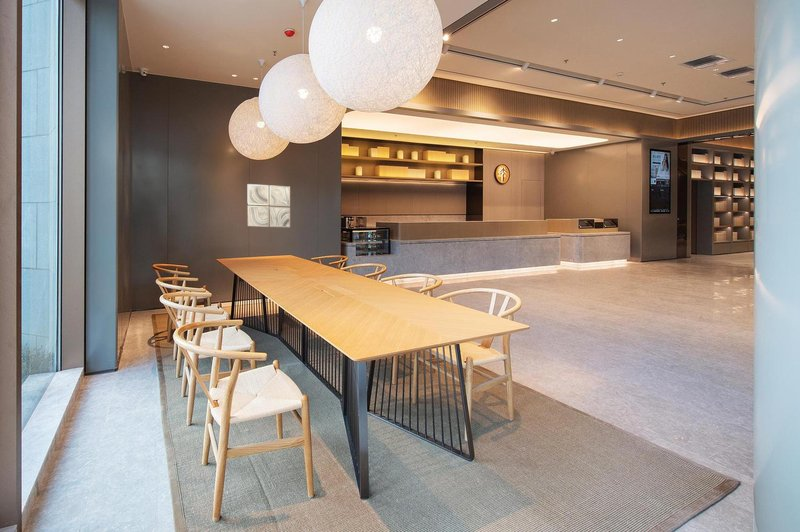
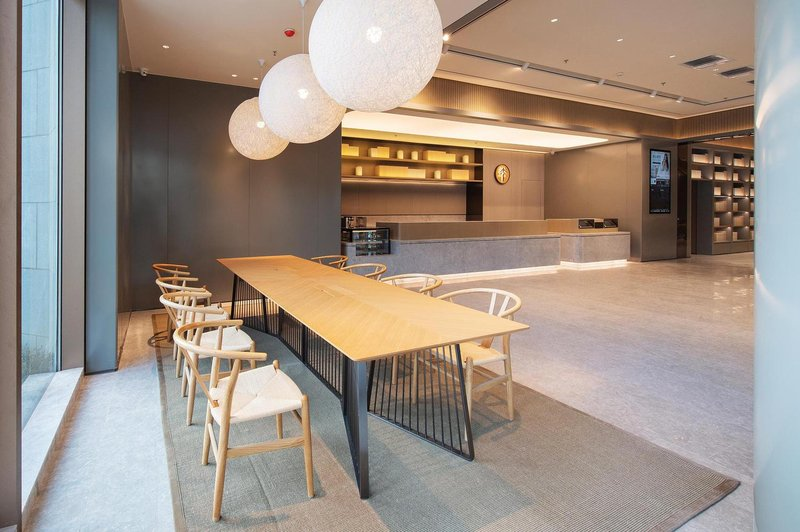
- wall art (268, 205)
